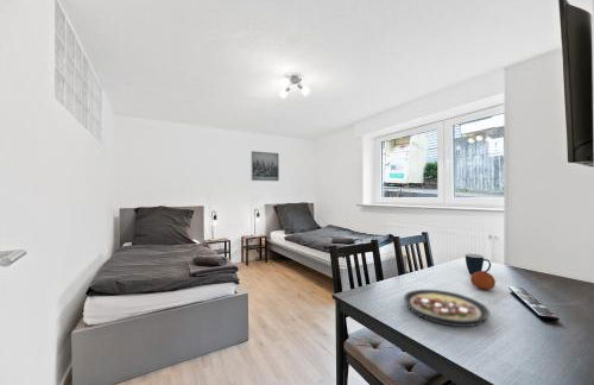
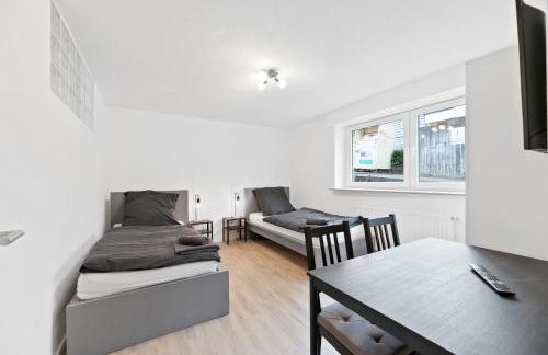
- mug (478, 265)
- fruit (482, 279)
- plate (443, 304)
- wall art (265, 166)
